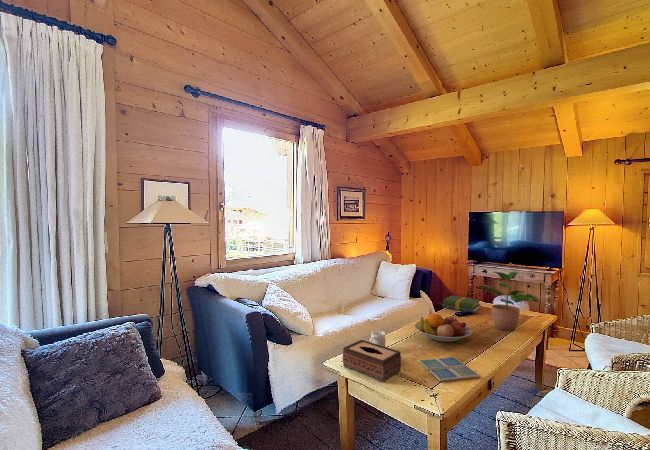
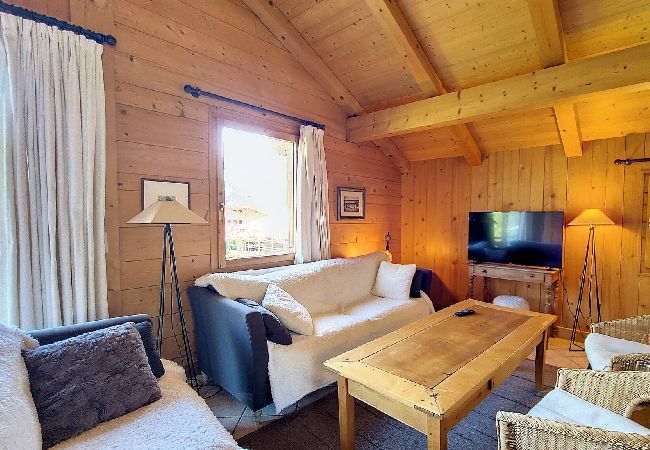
- potted plant (506, 298)
- tissue box (371, 359)
- mug (376, 342)
- drink coaster (447, 368)
- fruit bowl (442, 325)
- book (461, 303)
